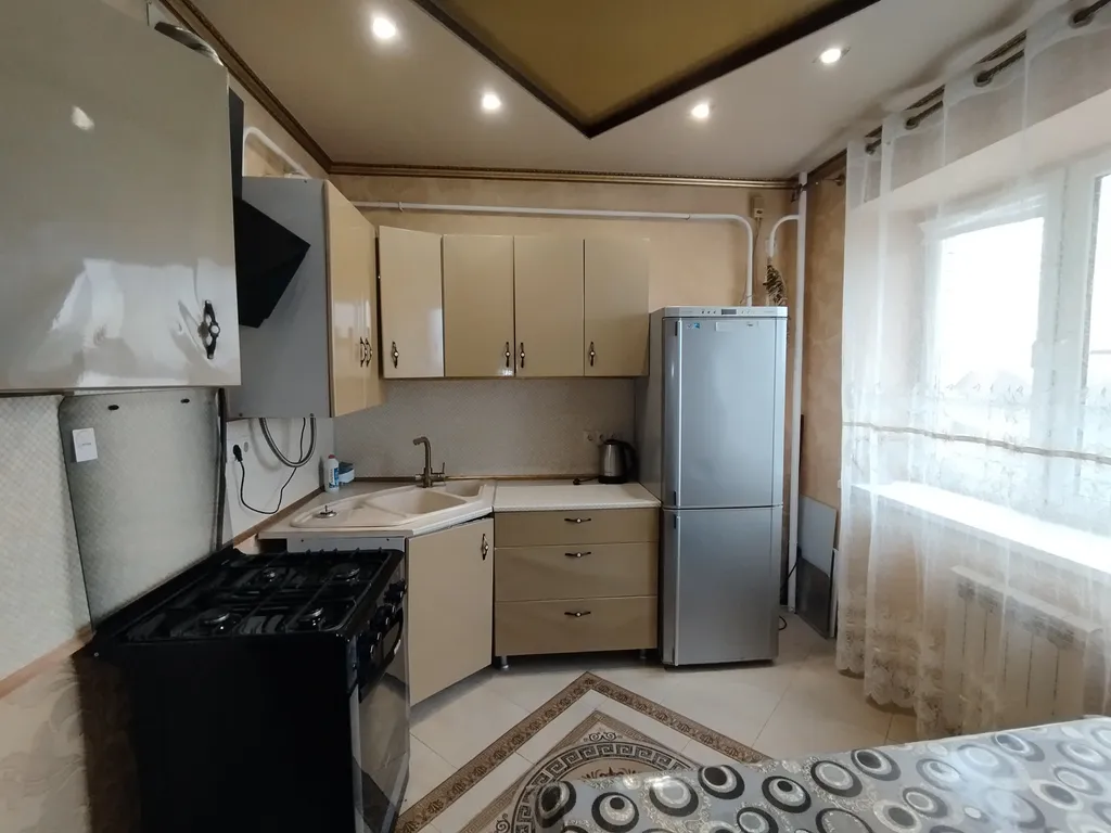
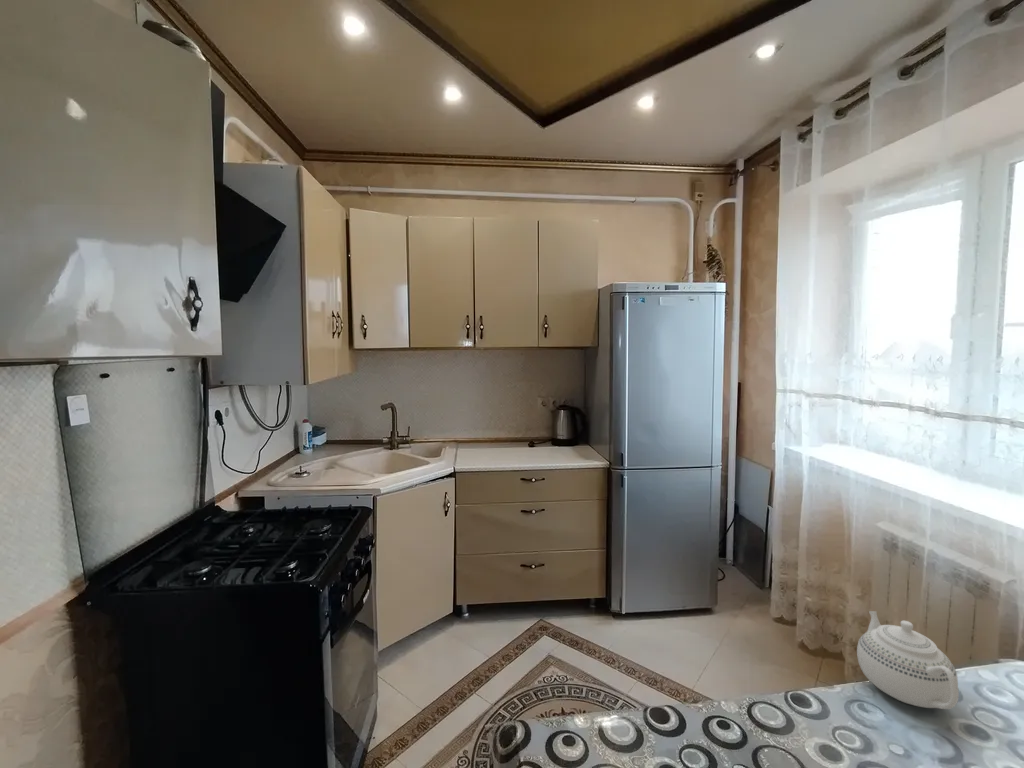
+ teapot (906, 659)
